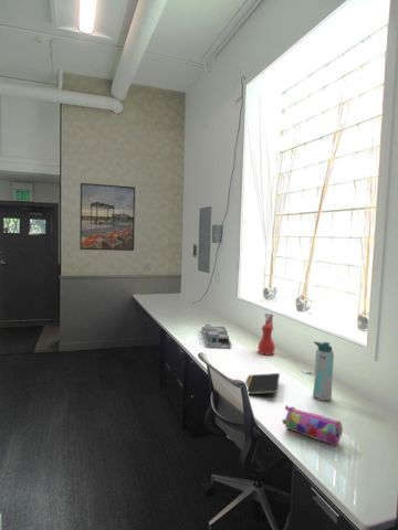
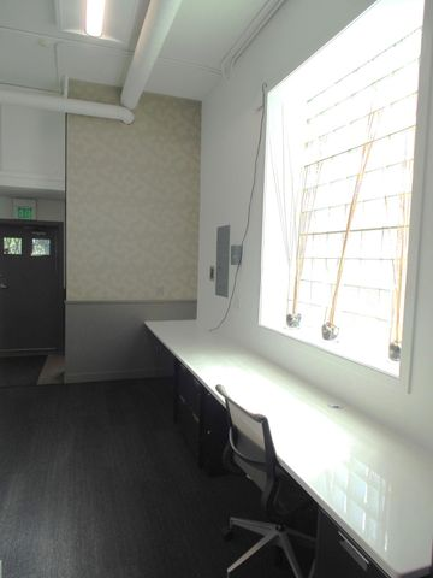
- desk organizer (214, 332)
- water bottle (323, 370)
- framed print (107, 218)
- pencil case (312, 424)
- notepad (261, 383)
- spray bottle (268, 332)
